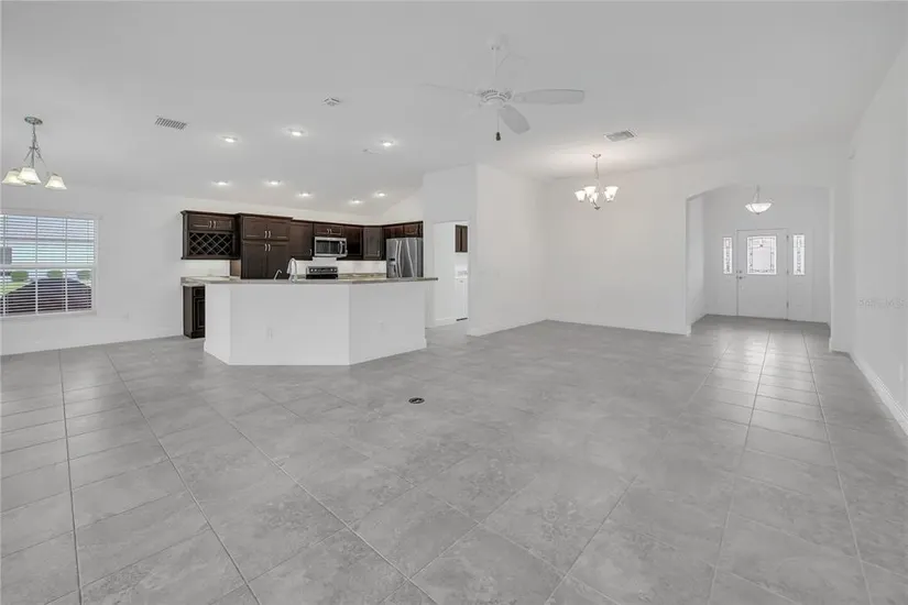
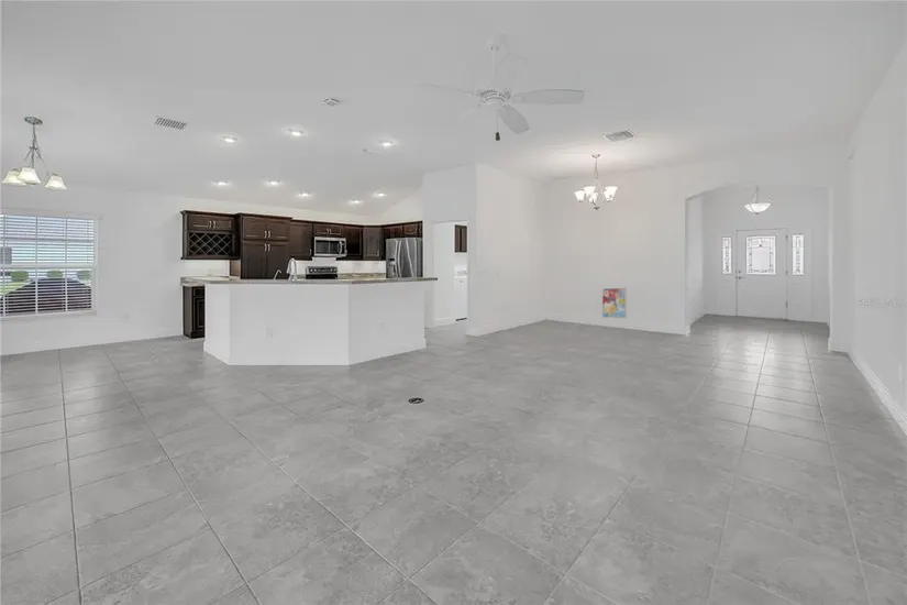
+ wall art (613, 302)
